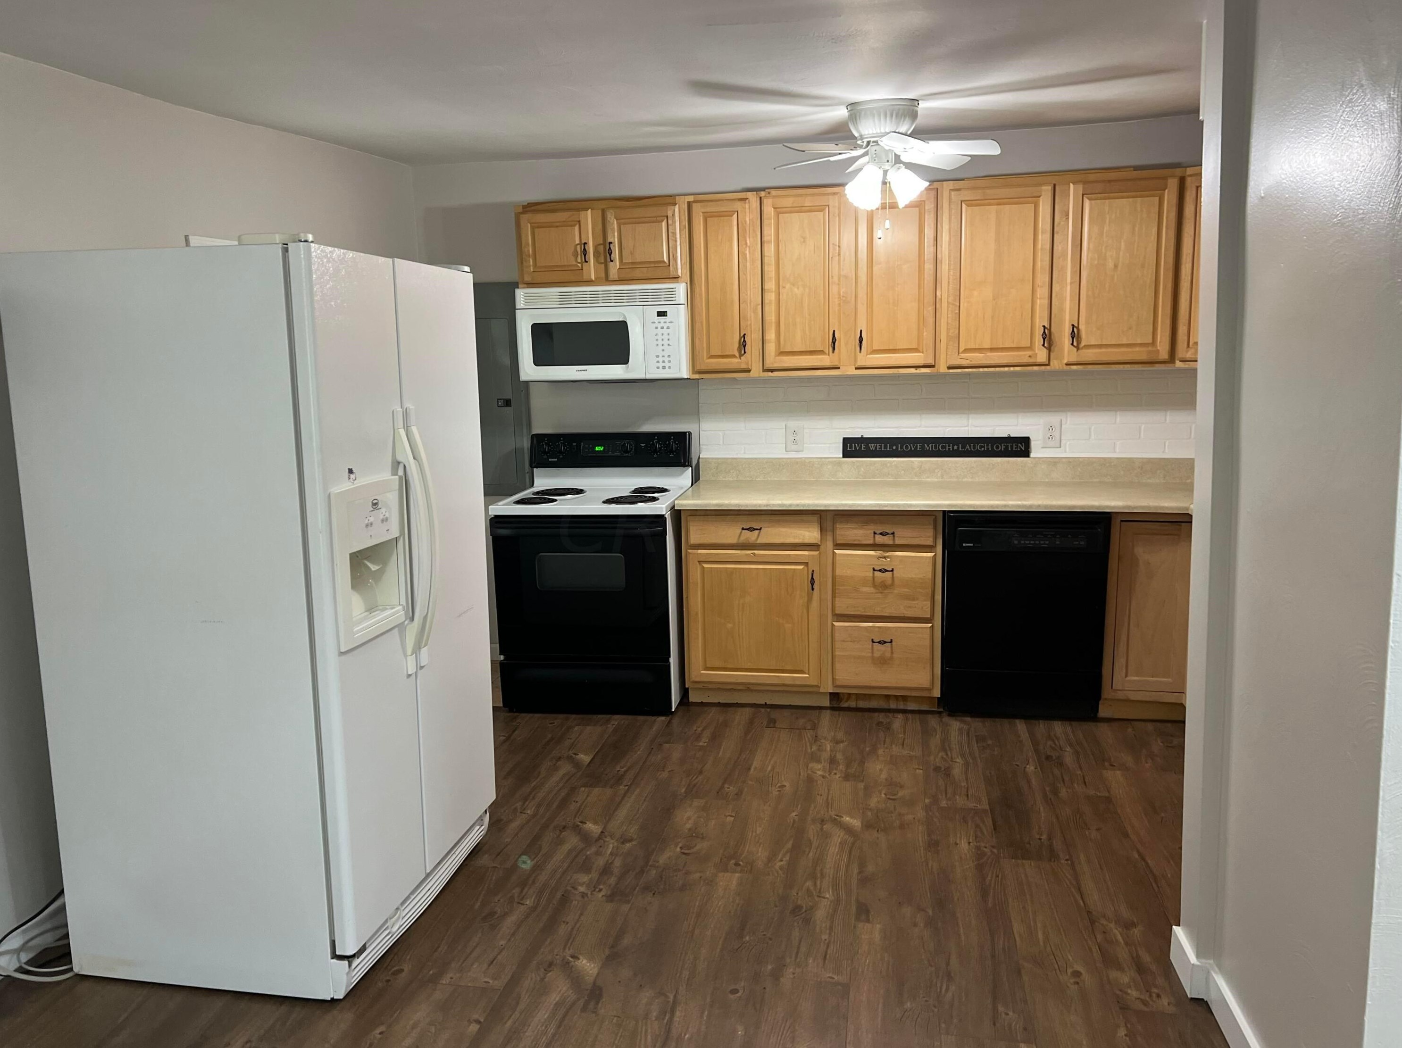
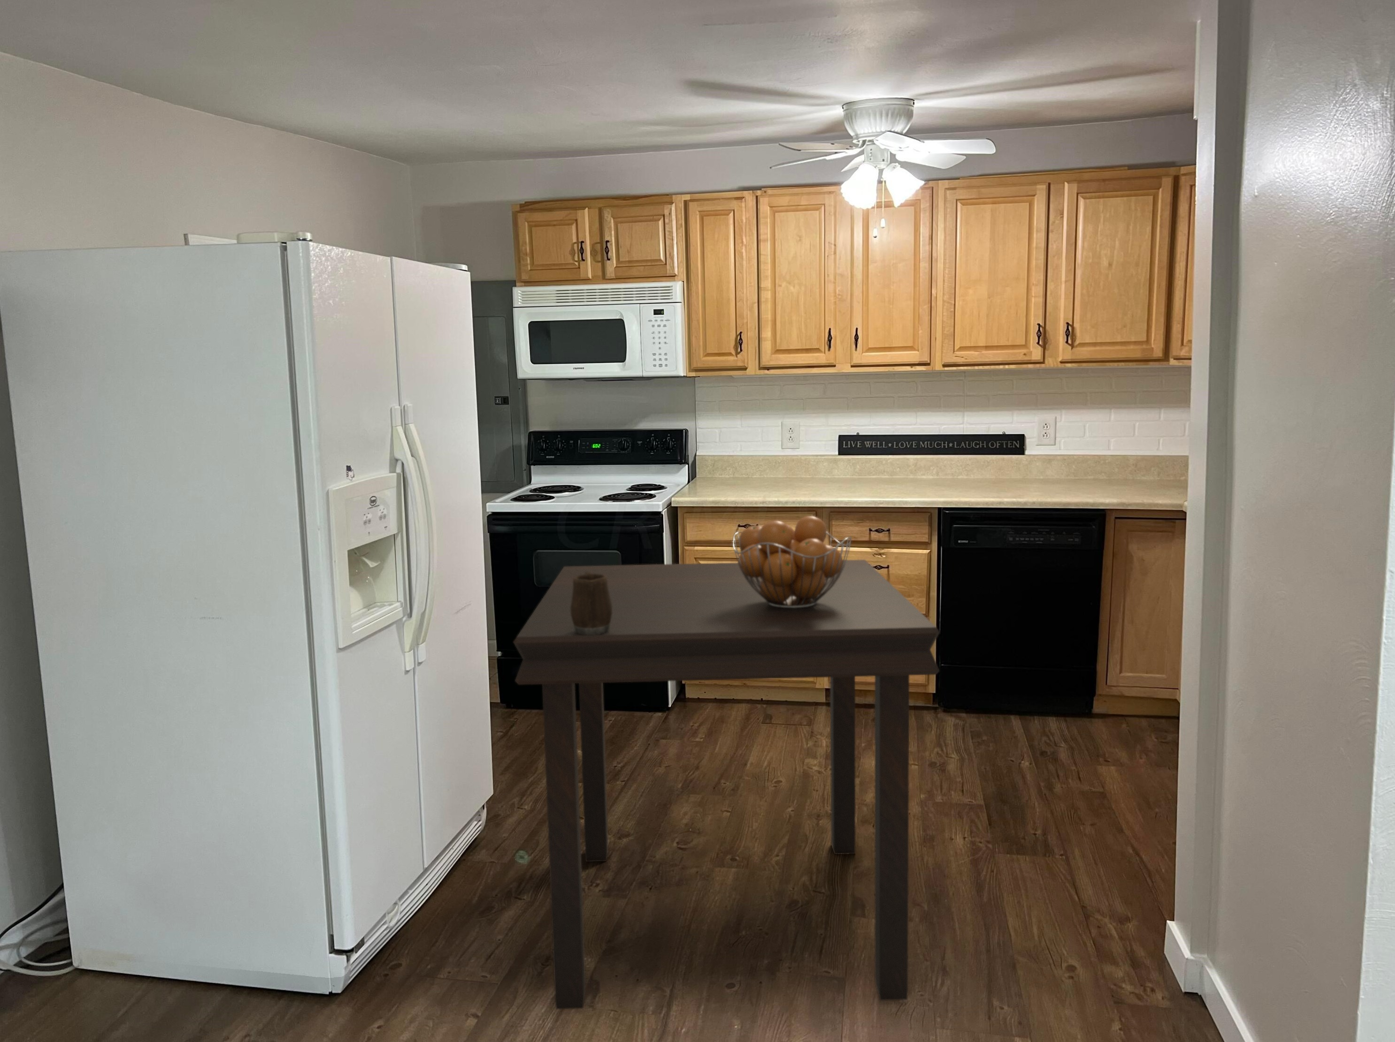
+ fruit basket (792, 559)
+ dining table (723, 680)
+ mug (591, 601)
